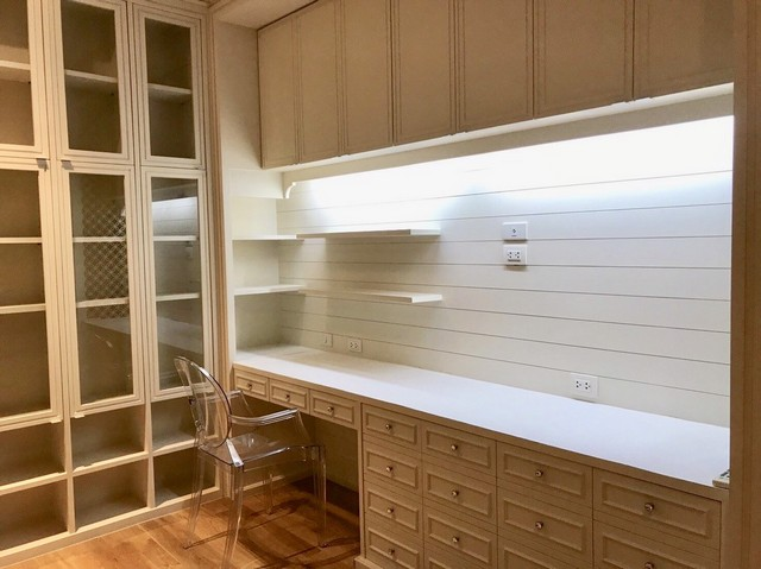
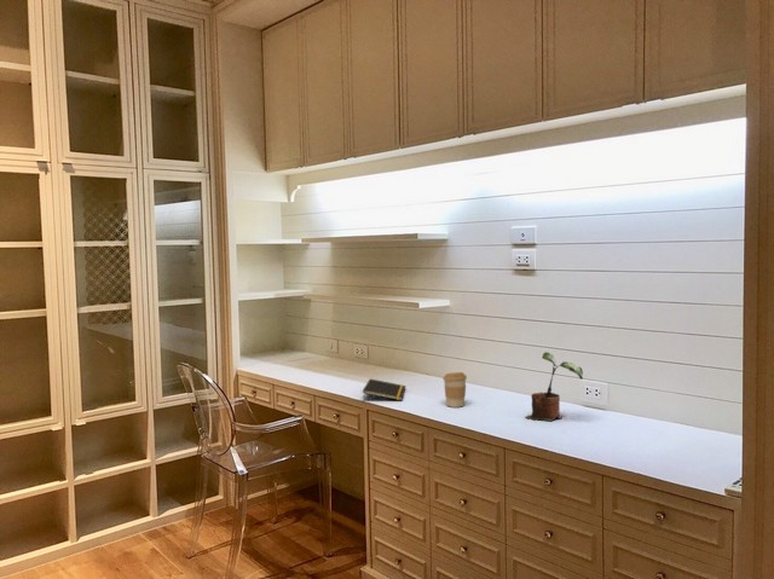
+ notepad (385, 388)
+ potted plant (550, 384)
+ coffee cup (455, 388)
